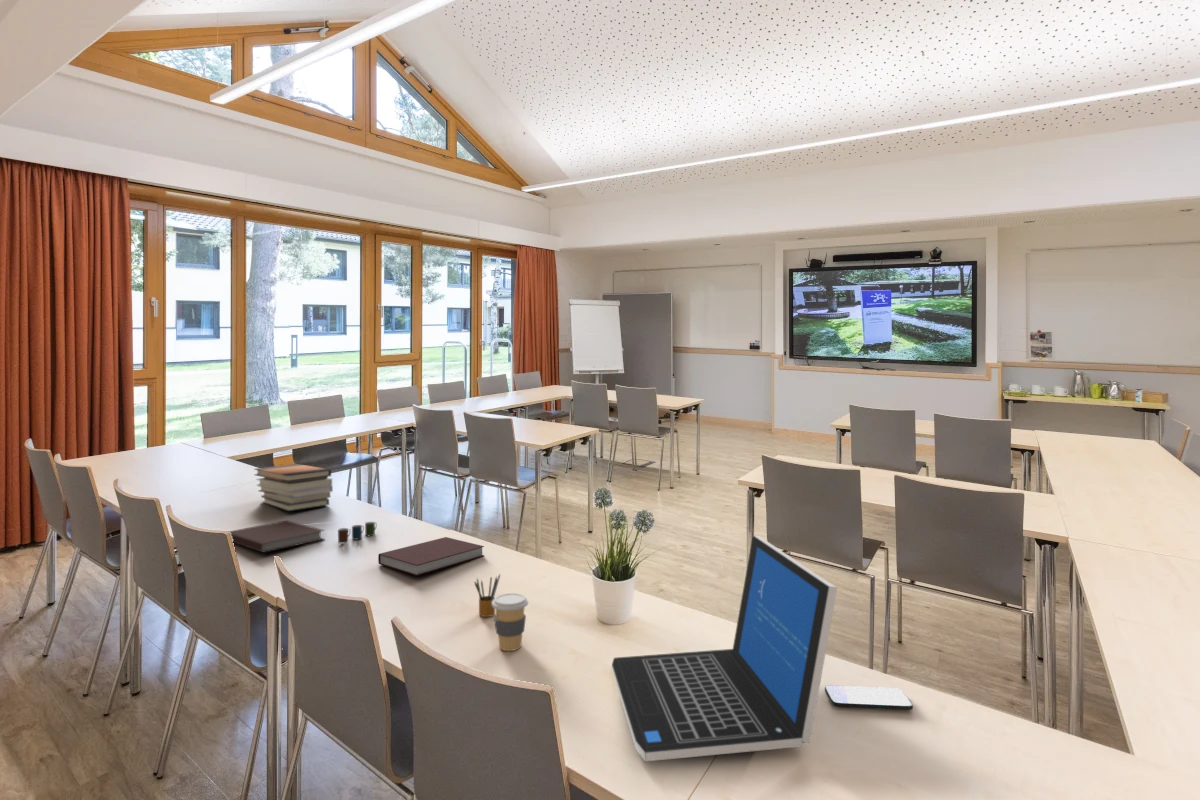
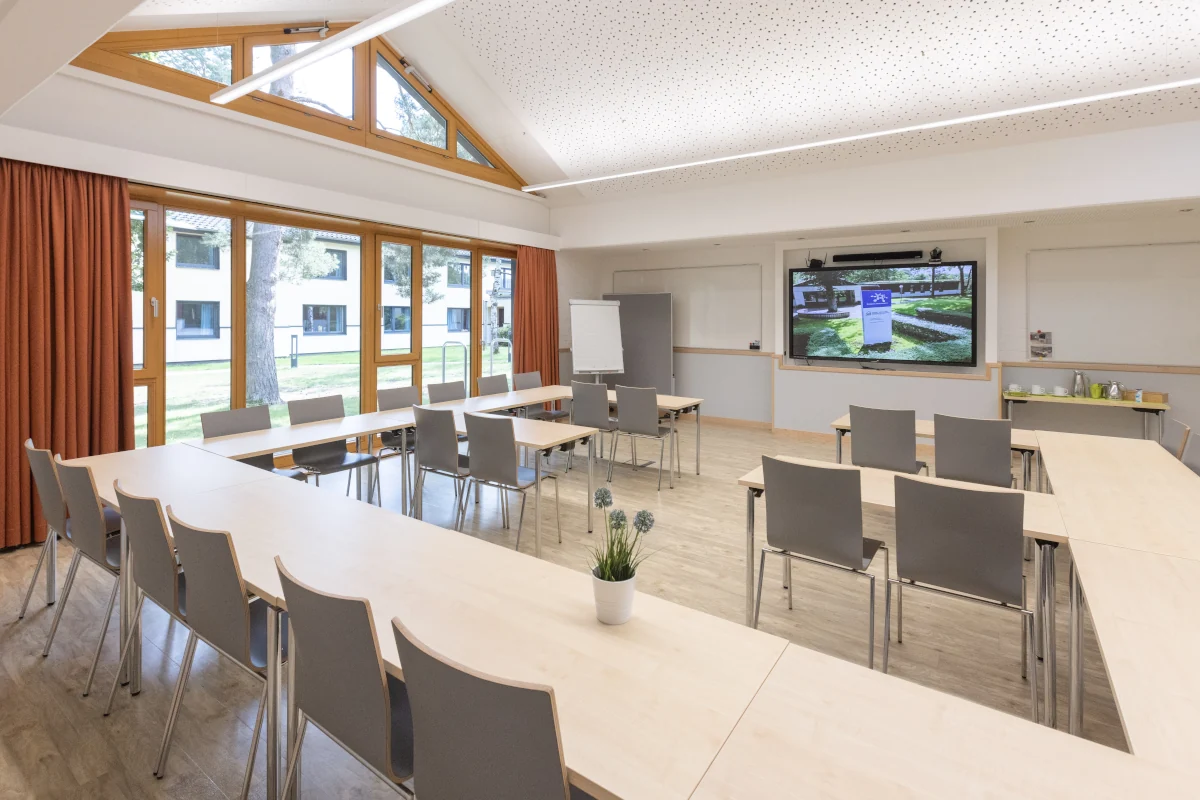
- book stack (294, 486)
- notebook (432, 554)
- coffee cup (510, 622)
- notebook (275, 535)
- laptop (711, 650)
- smartphone (867, 697)
- cup (358, 527)
- pencil box (486, 596)
